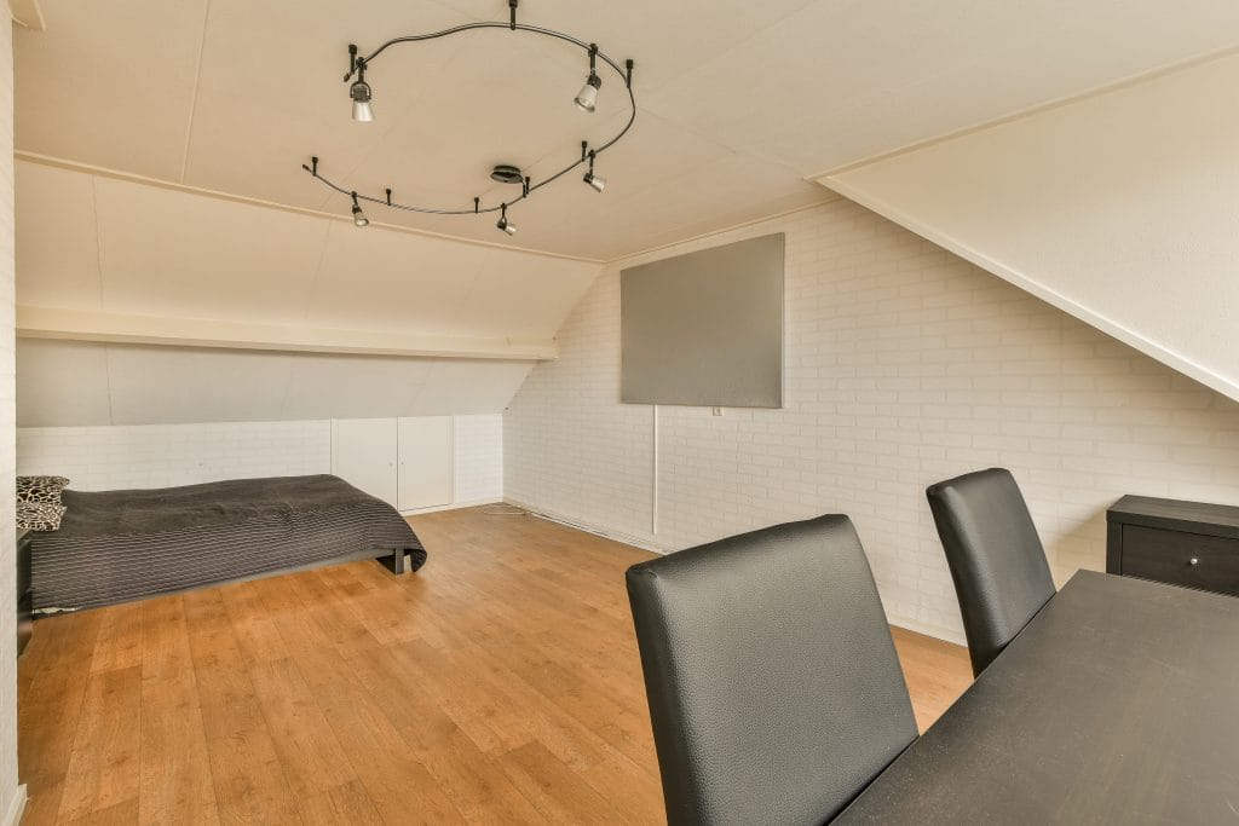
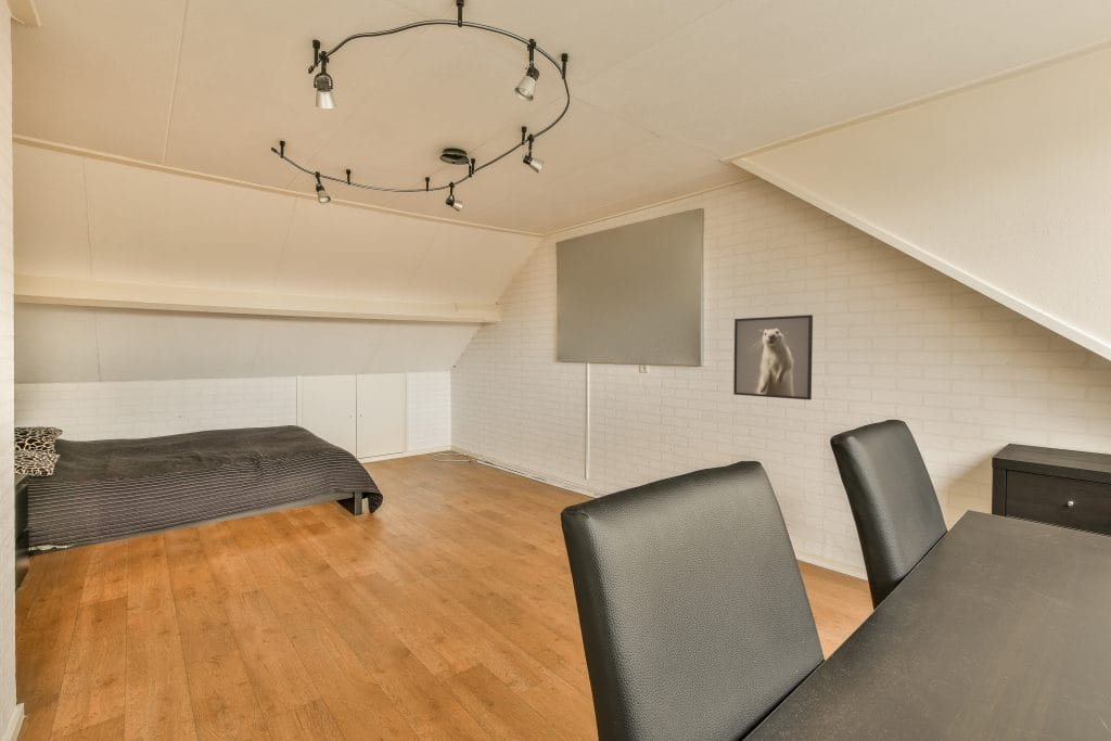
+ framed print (770, 357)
